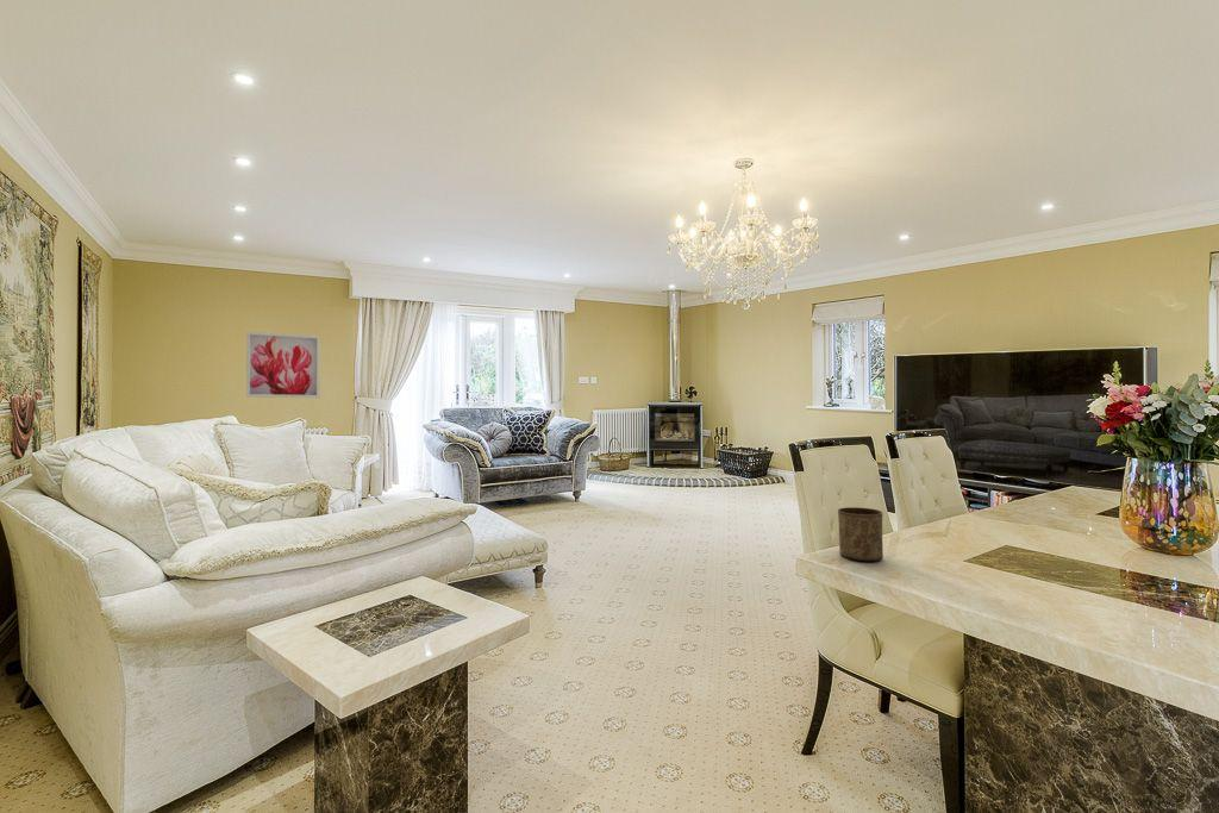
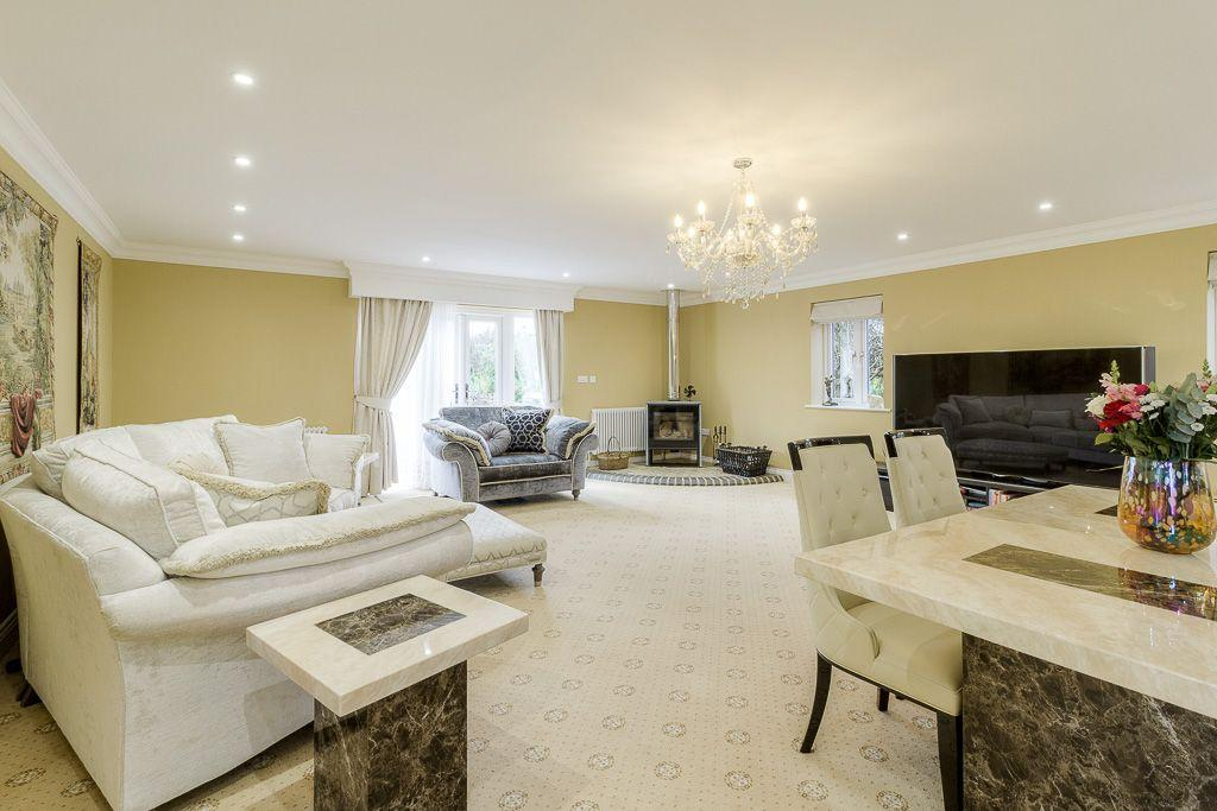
- wall art (283, 365)
- cup (859, 533)
